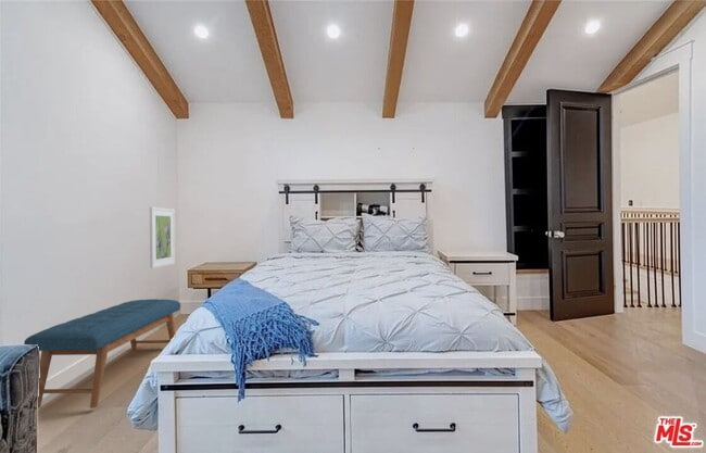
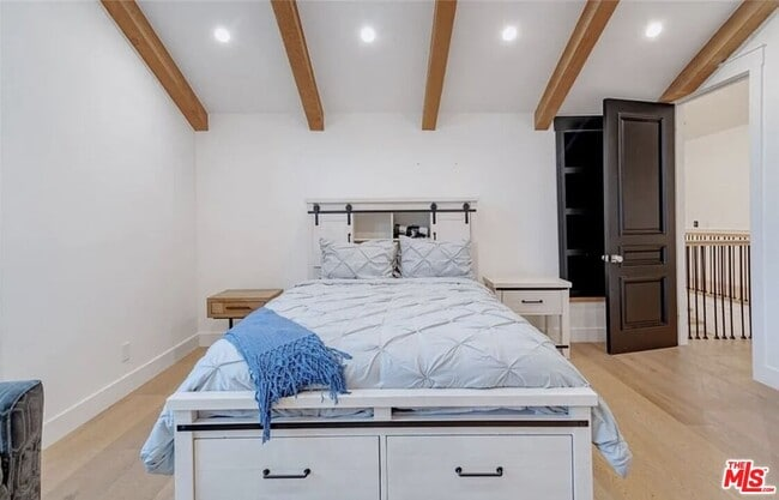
- bench (117, 342)
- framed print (163, 237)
